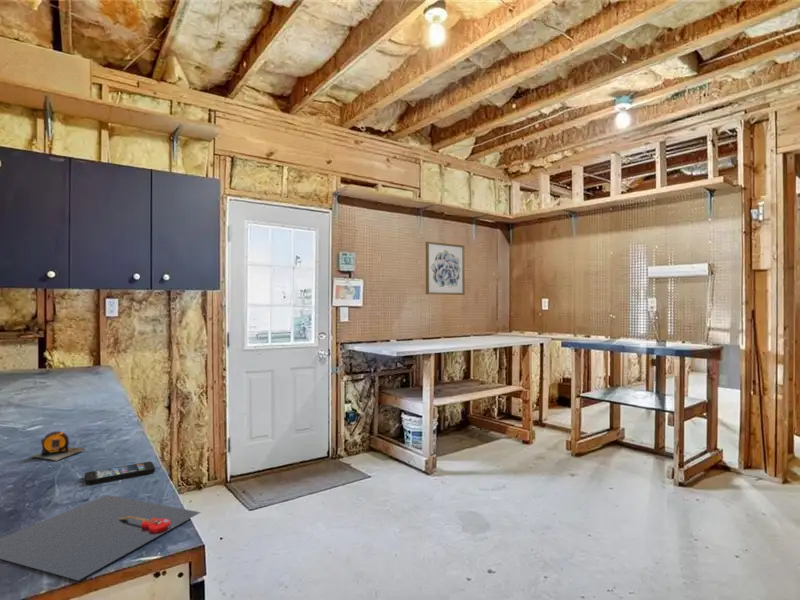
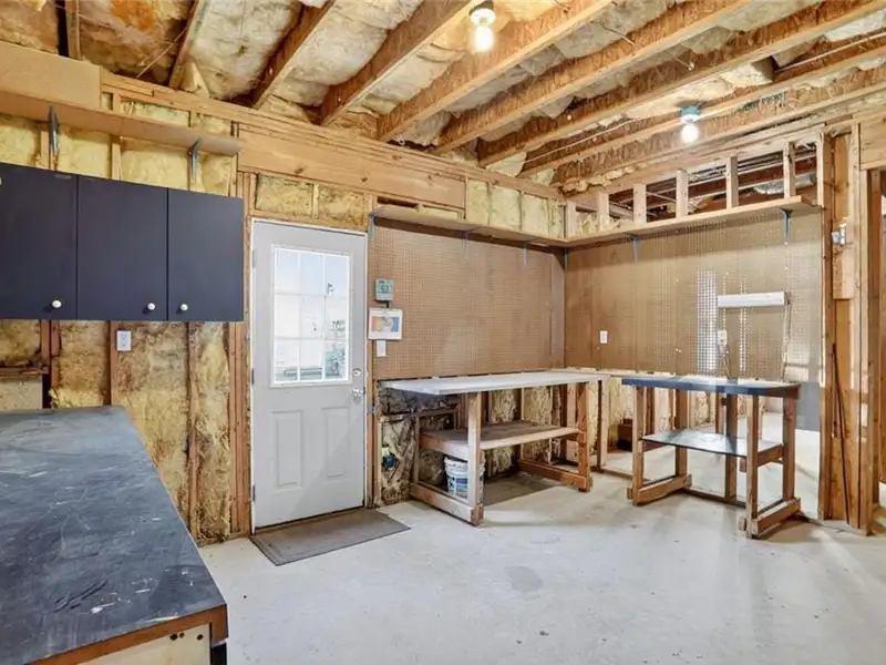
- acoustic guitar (95, 527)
- tape measure (57, 442)
- wall art (445, 269)
- smartphone (120, 472)
